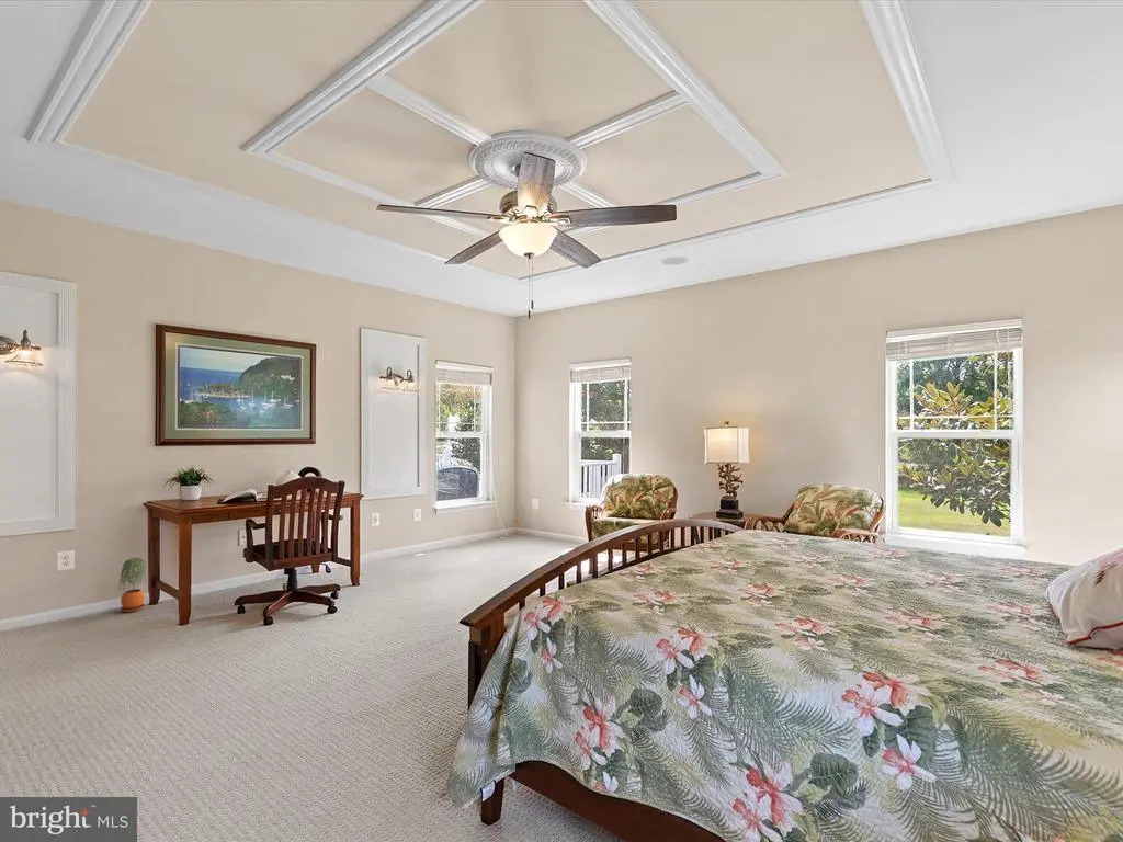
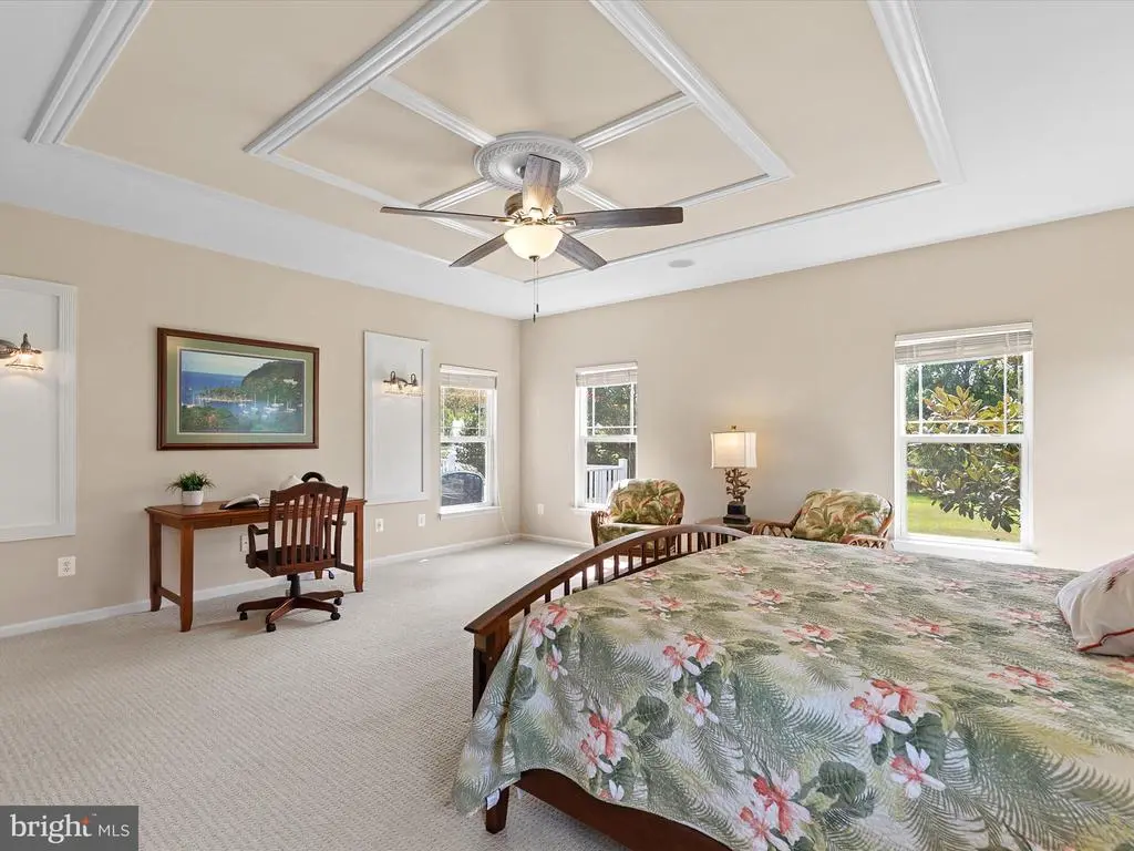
- potted plant (132, 585)
